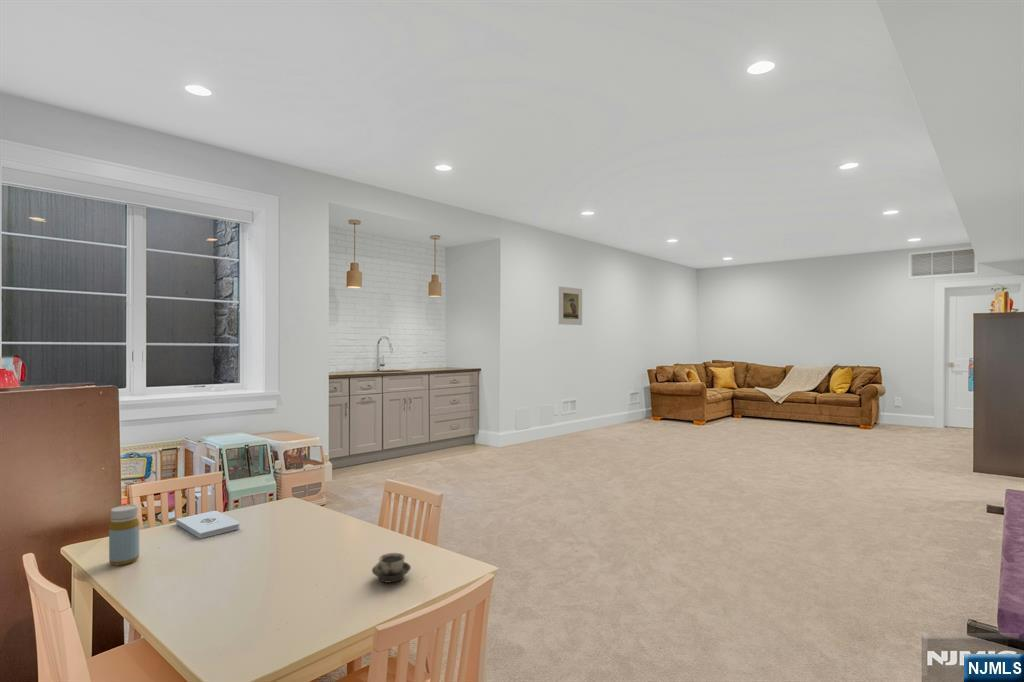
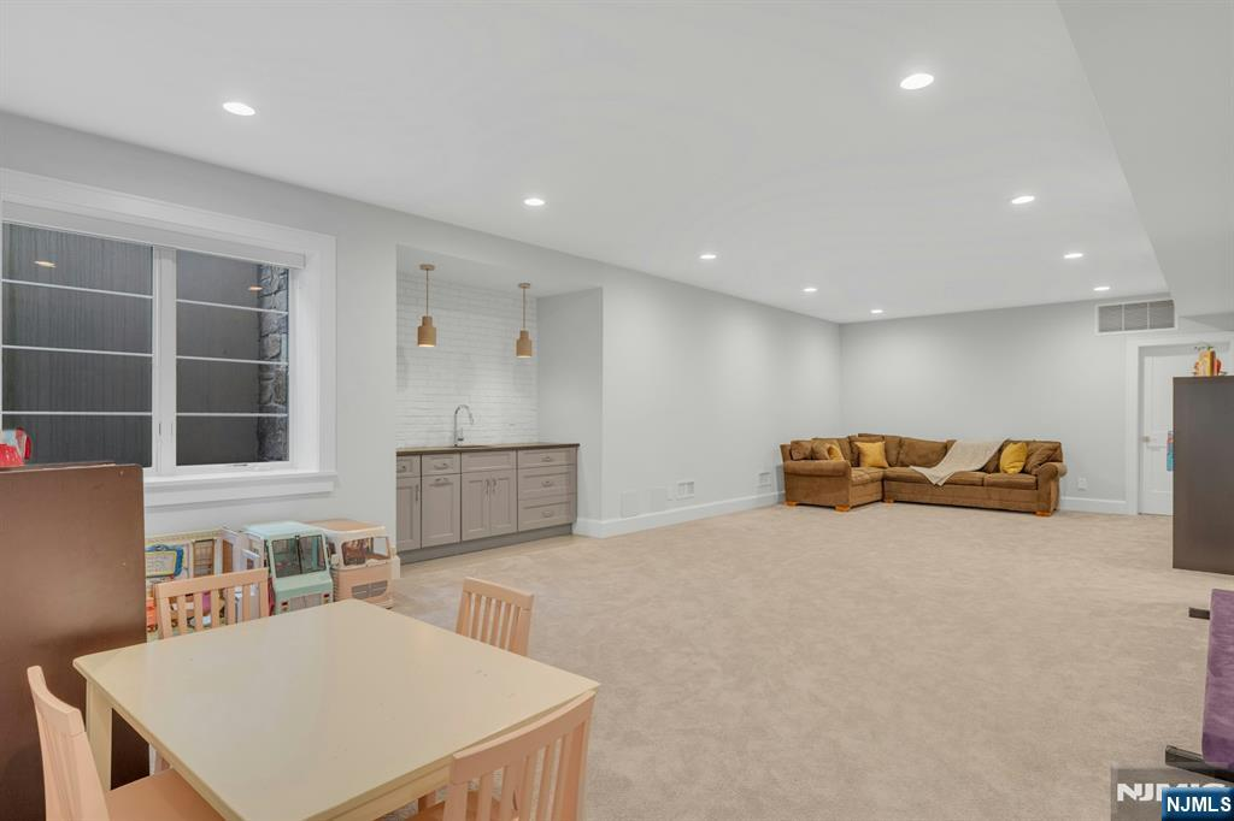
- notepad (208, 523)
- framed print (570, 306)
- bottle (124, 534)
- cup (391, 567)
